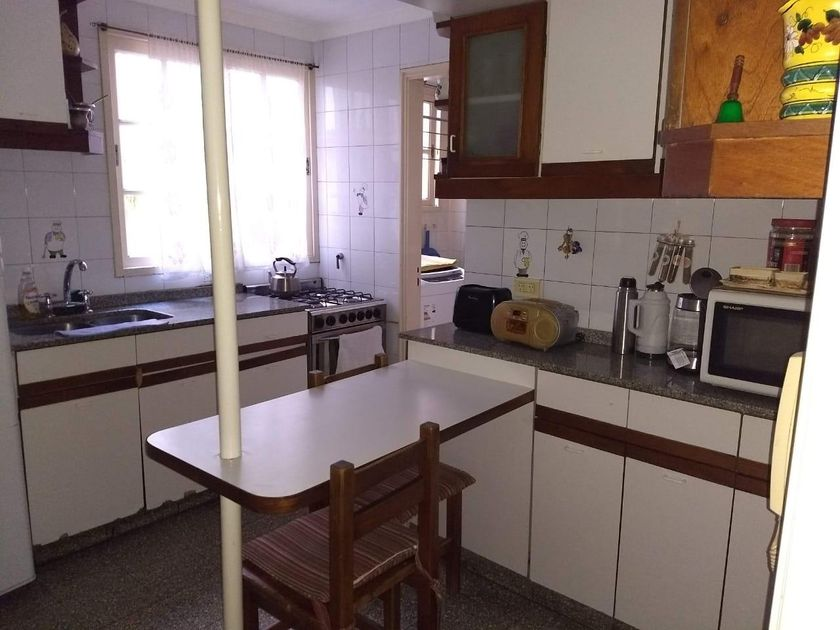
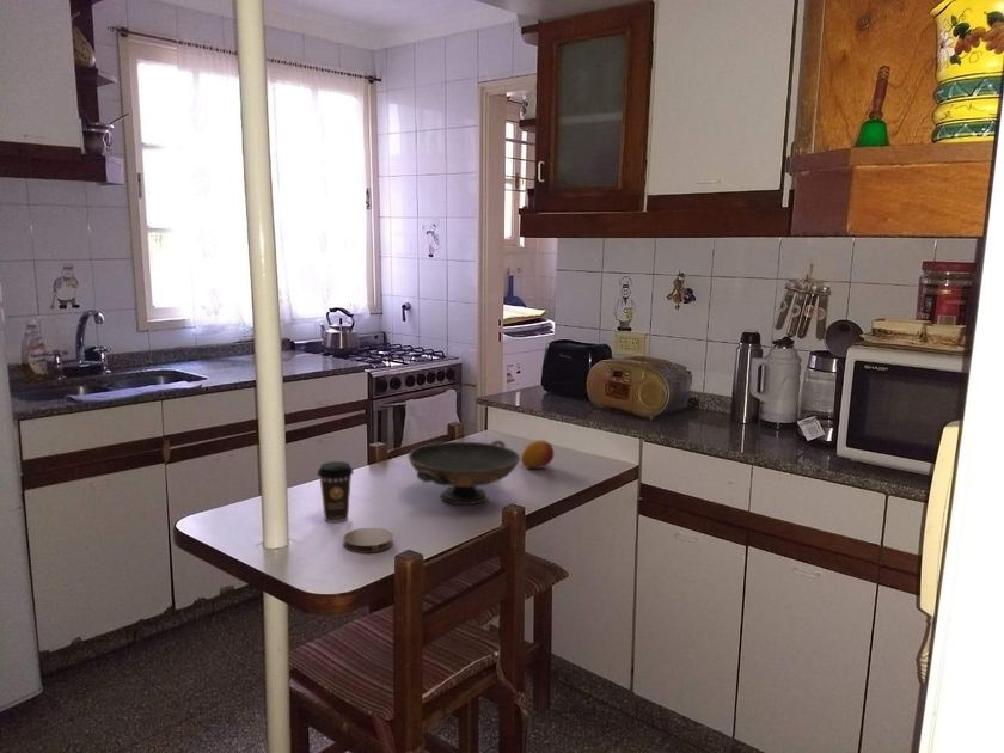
+ coffee cup (335, 491)
+ coaster (368, 539)
+ fruit (537, 453)
+ decorative bowl (464, 475)
